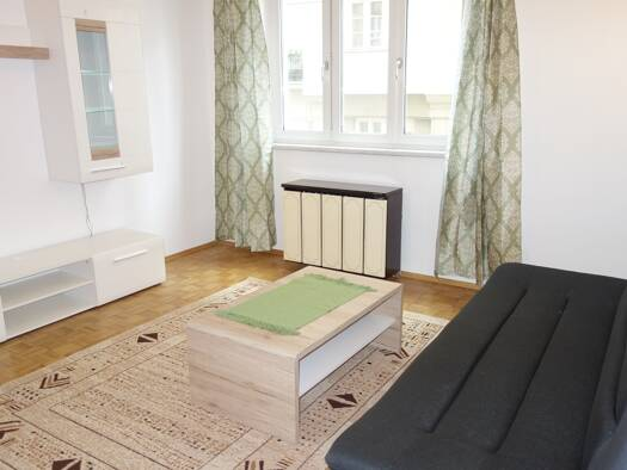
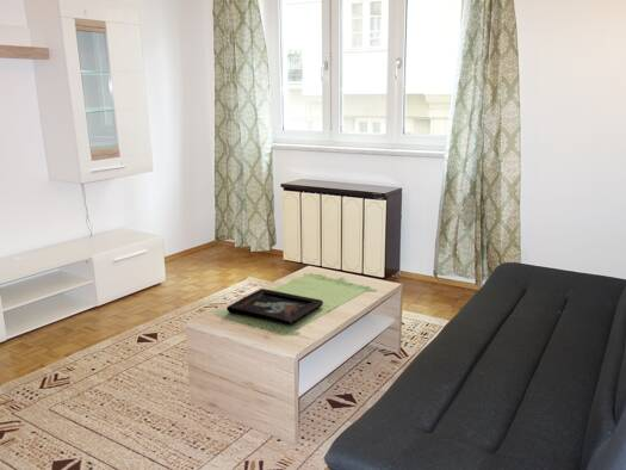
+ decorative tray (274, 305)
